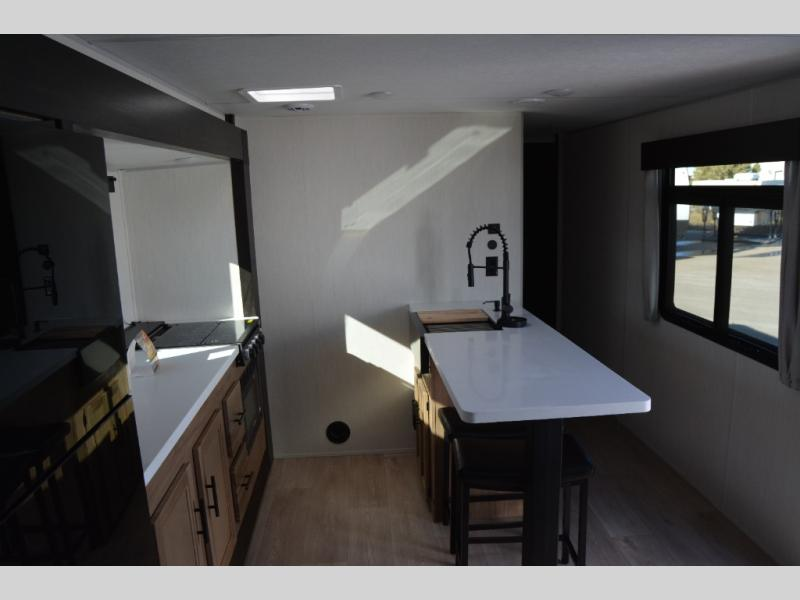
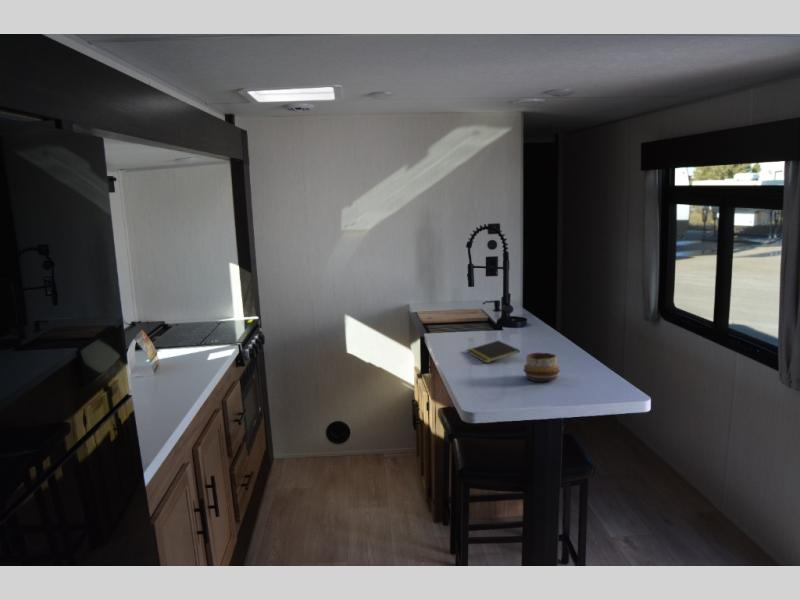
+ decorative bowl (541, 367)
+ notepad (492, 351)
